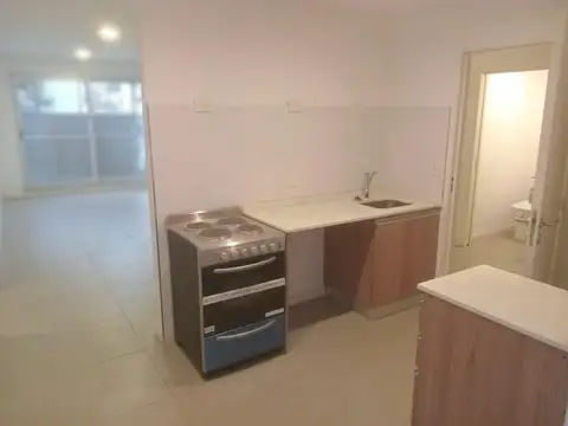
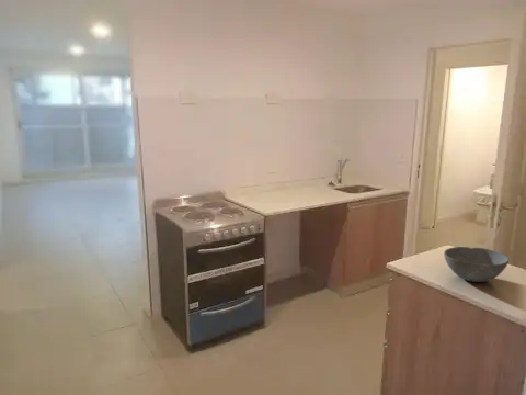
+ bowl (473, 266)
